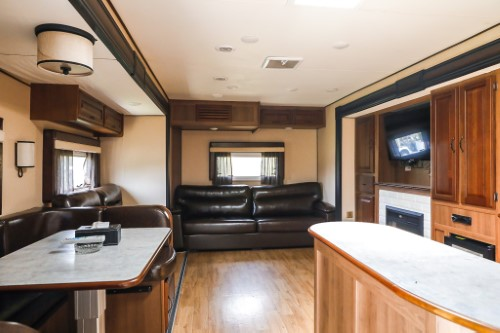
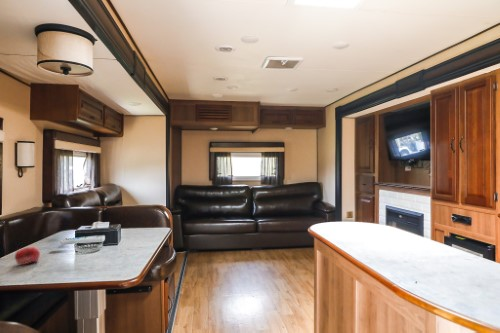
+ fruit (27, 254)
